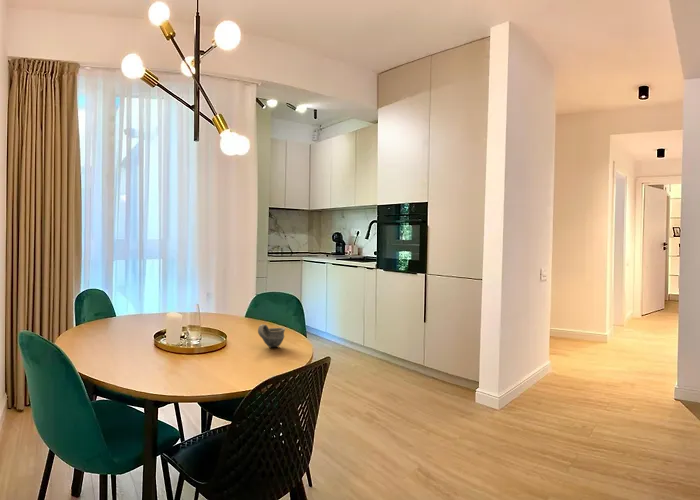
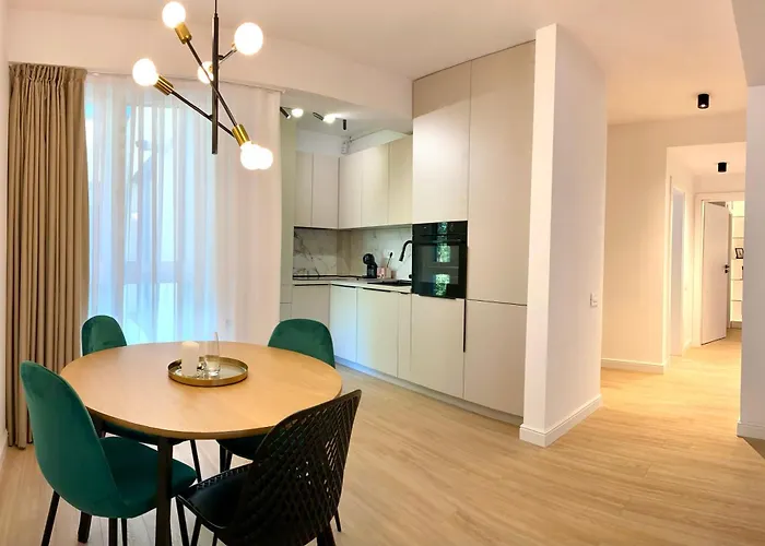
- cup (270, 334)
